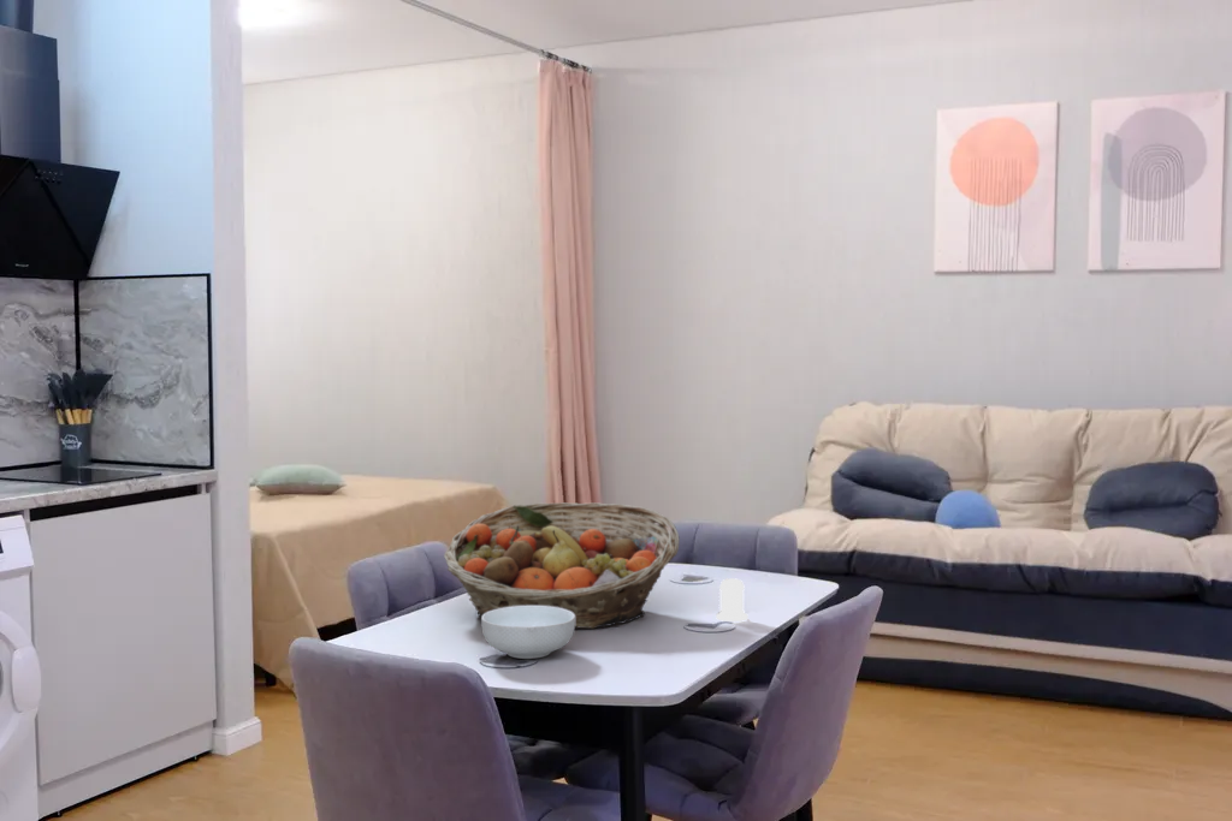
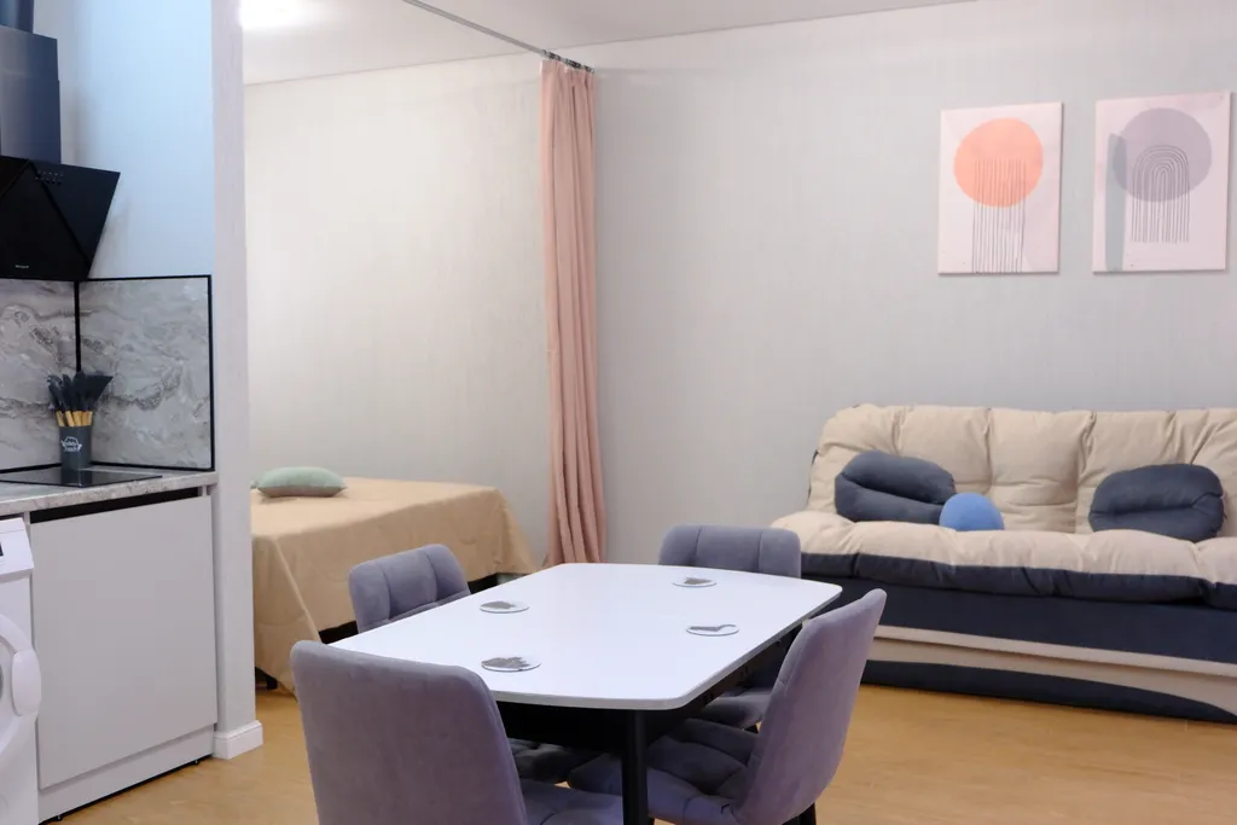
- cereal bowl (528, 633)
- salt shaker (732, 597)
- fruit basket (562, 563)
